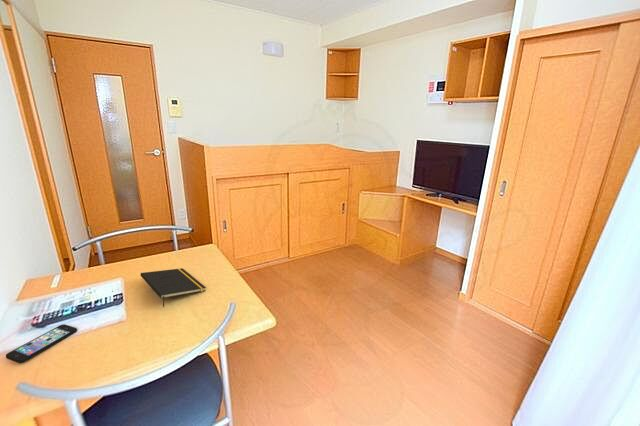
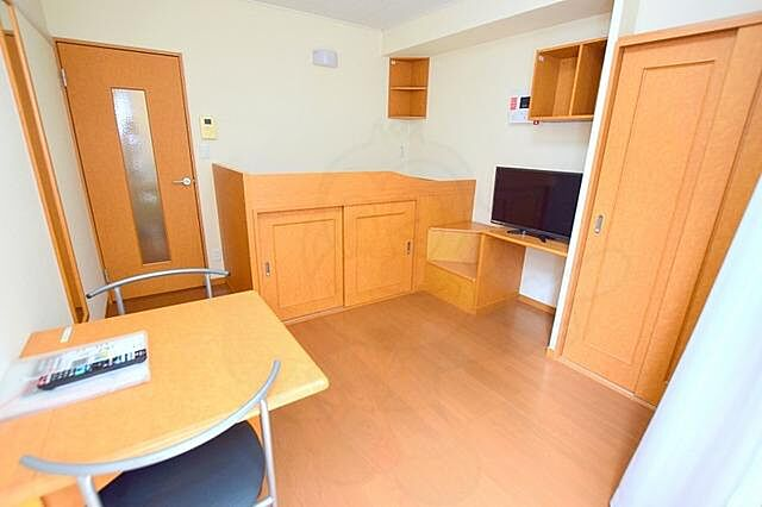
- notepad (172, 281)
- smartphone (43, 342)
